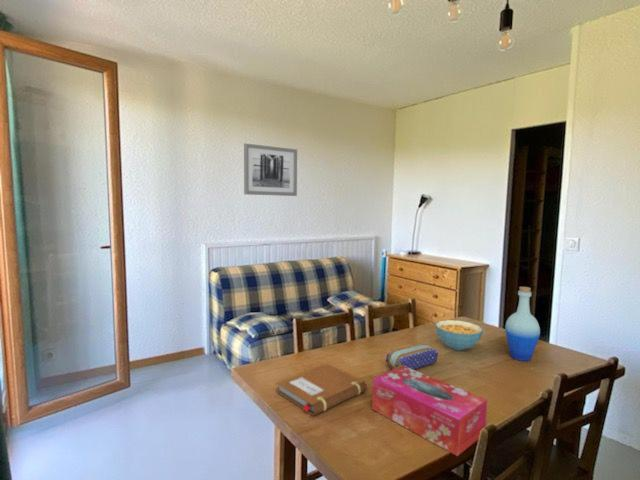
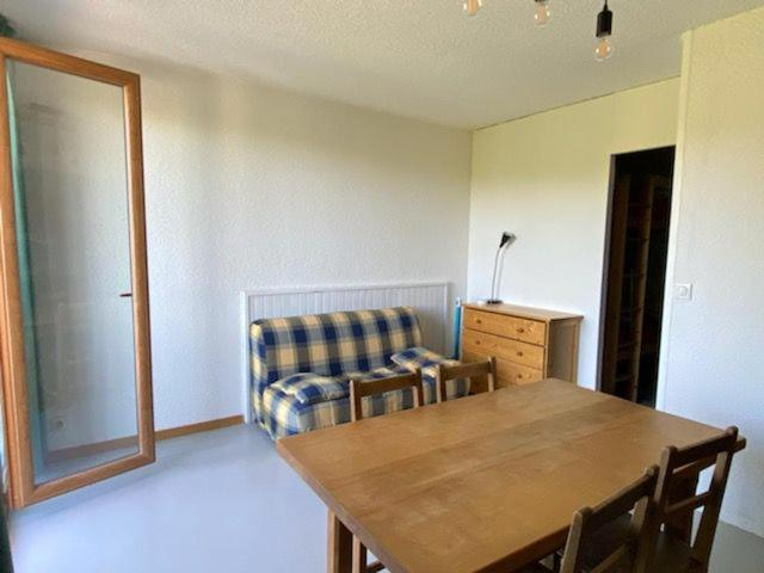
- bottle (522, 322)
- pencil case (411, 357)
- cereal bowl (458, 337)
- wall art (271, 171)
- tissue box (426, 404)
- notebook (320, 387)
